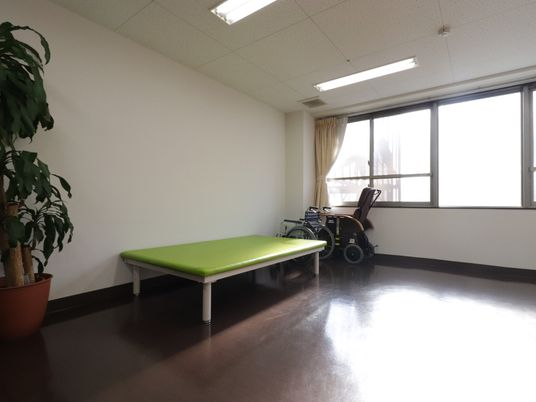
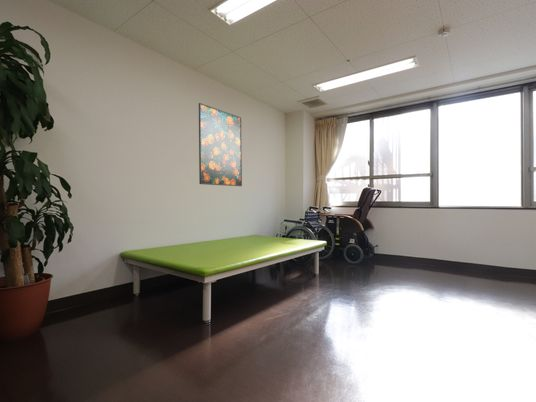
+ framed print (222, 148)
